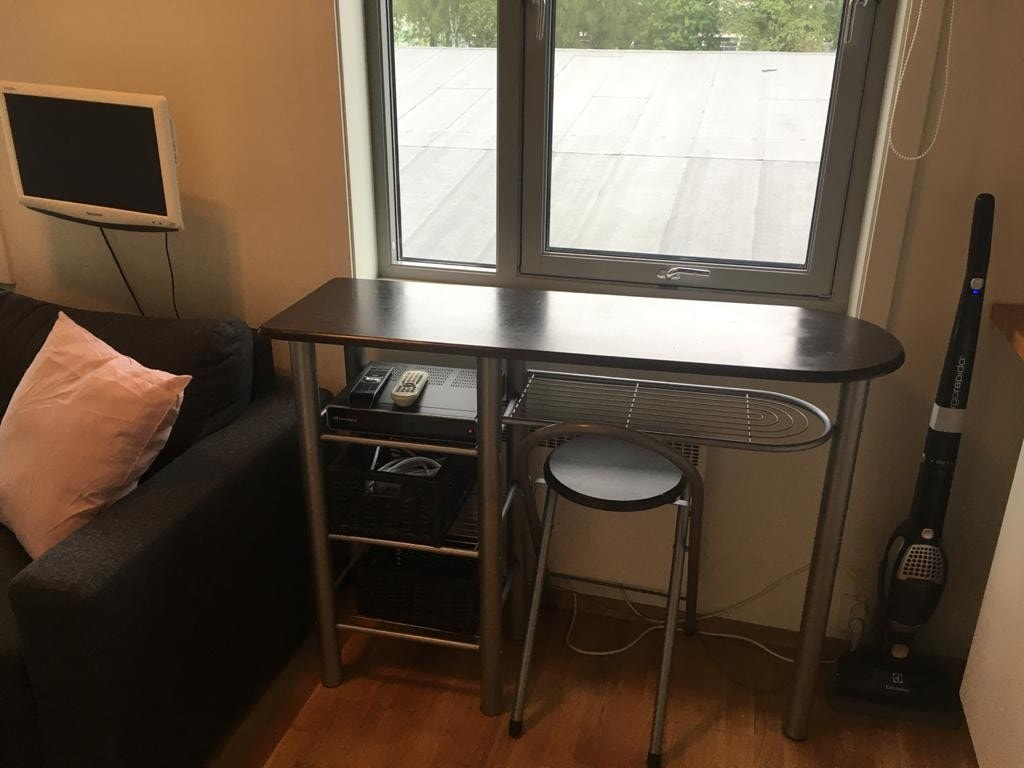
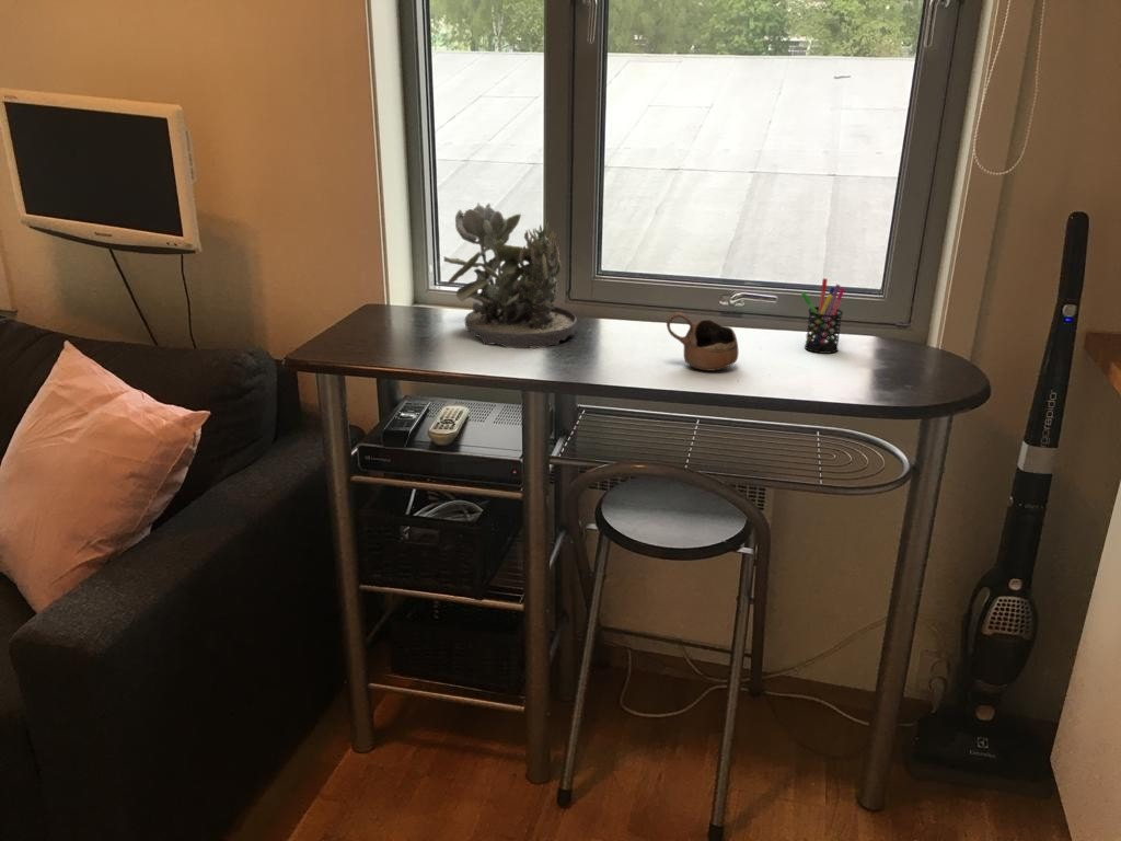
+ succulent plant (510, 270)
+ pen holder (820, 314)
+ cup (704, 338)
